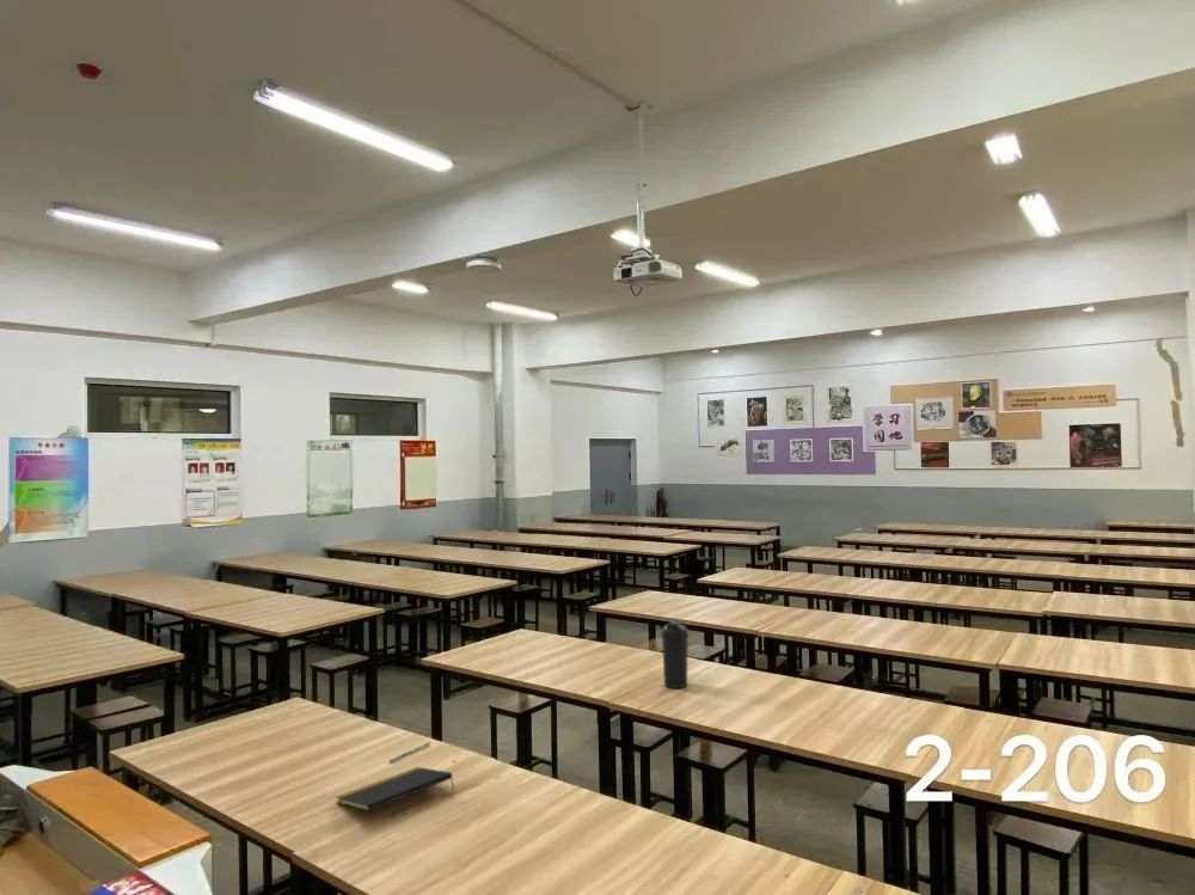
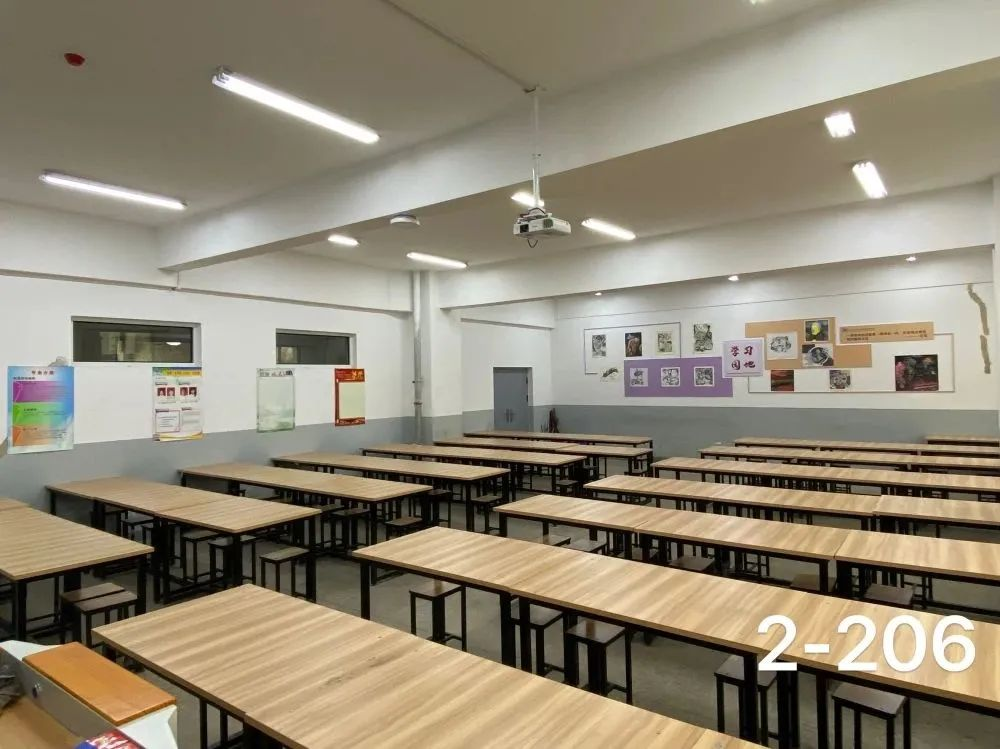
- water bottle (675, 652)
- notepad (394, 787)
- pen (410, 752)
